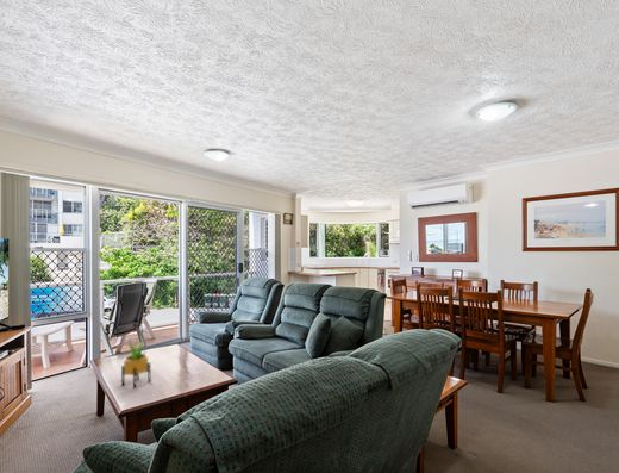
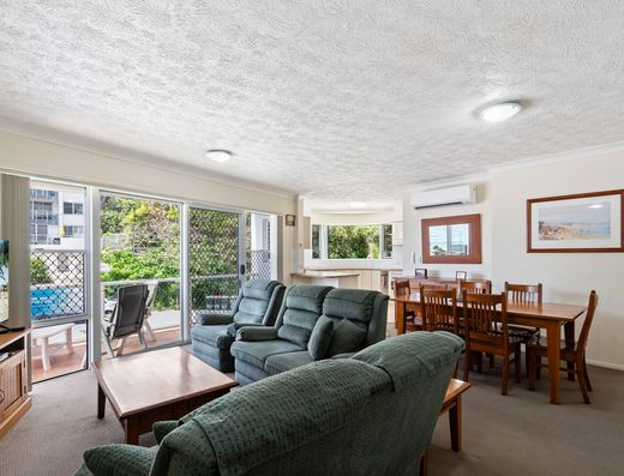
- potted plant (136, 360)
